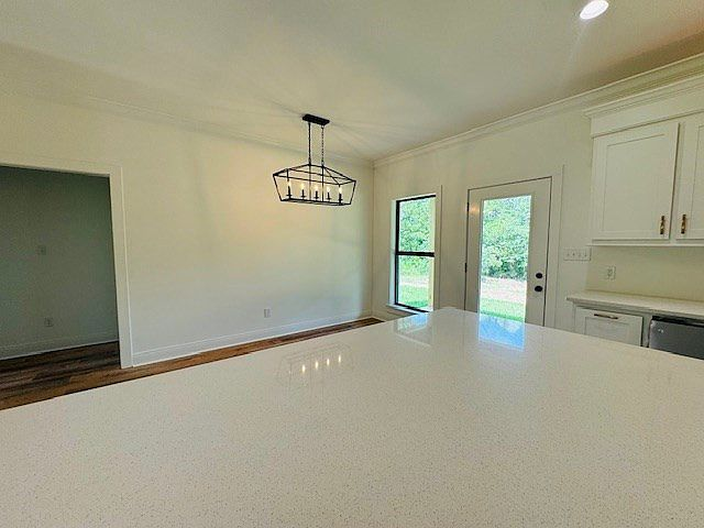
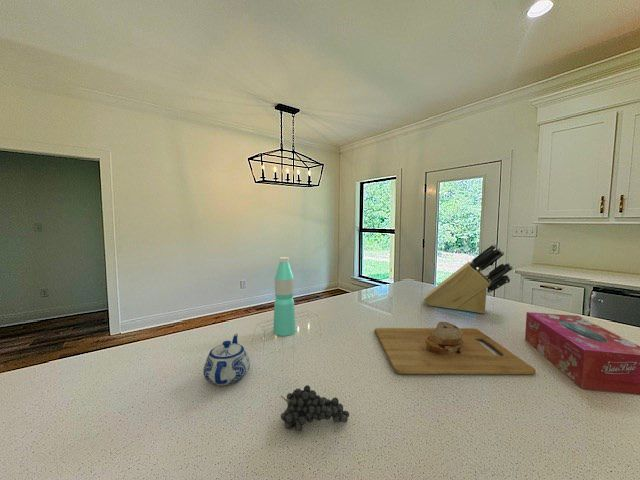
+ tissue box (579, 346)
+ knife block (465, 276)
+ teapot (228, 357)
+ water bottle (284, 294)
+ cutting board (442, 337)
+ fruit (313, 402)
